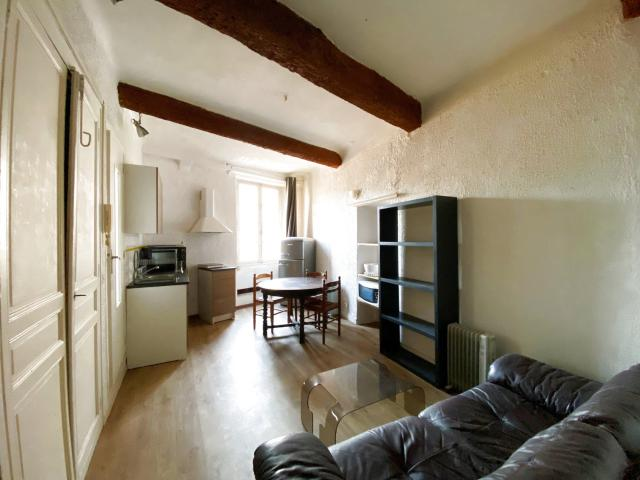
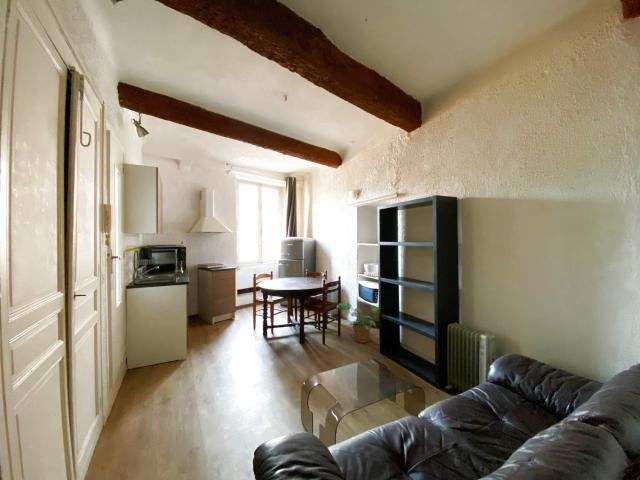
+ potted plant (360, 321)
